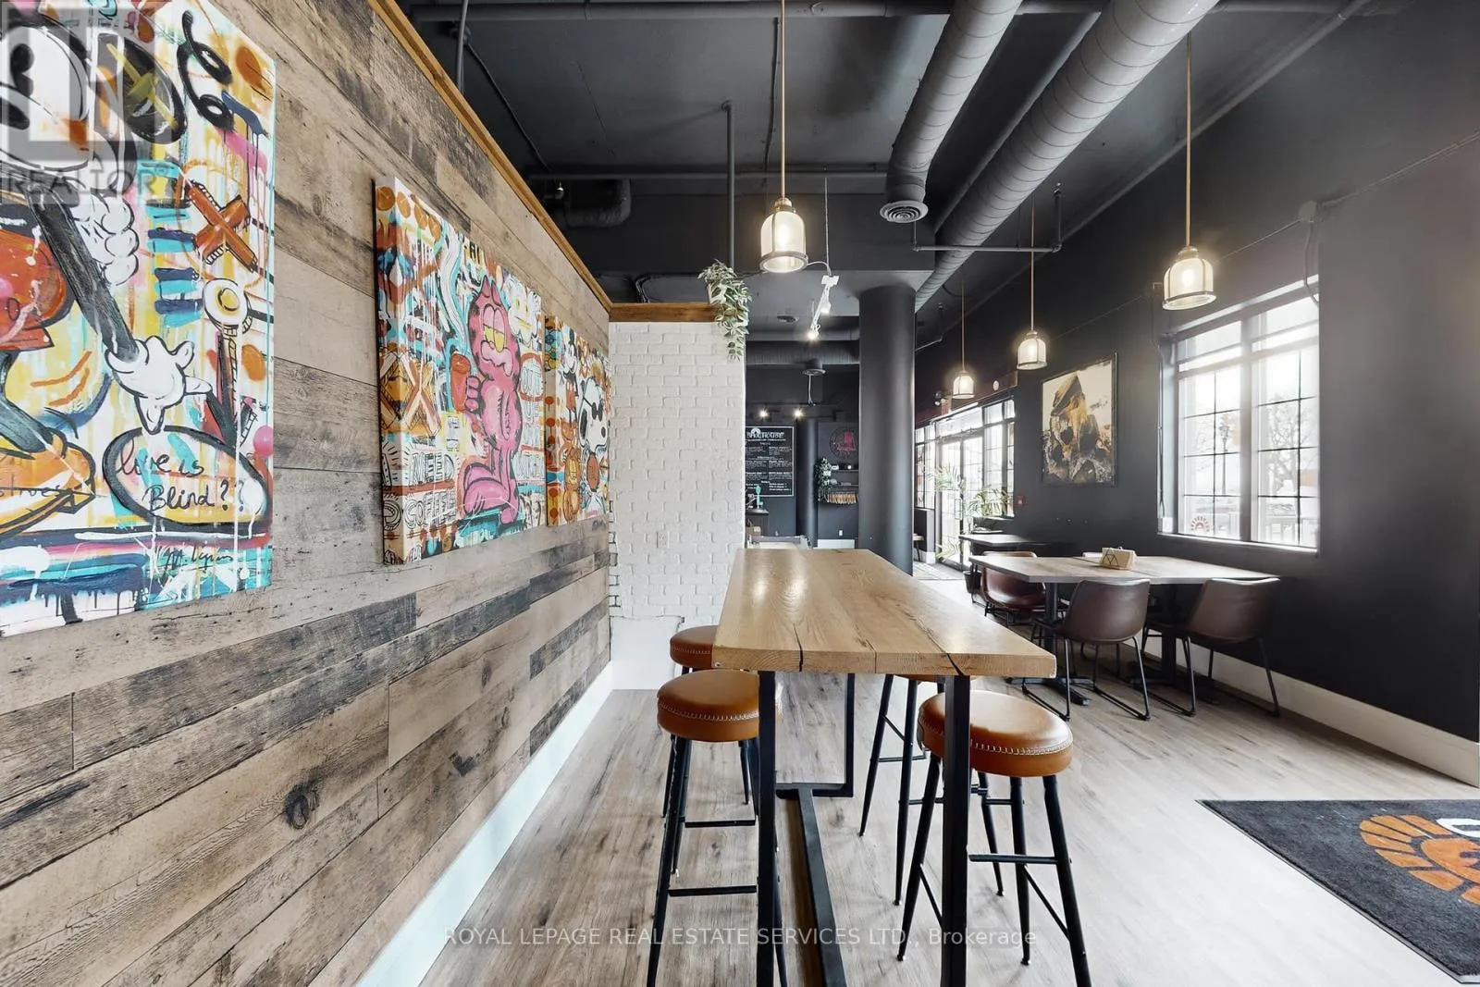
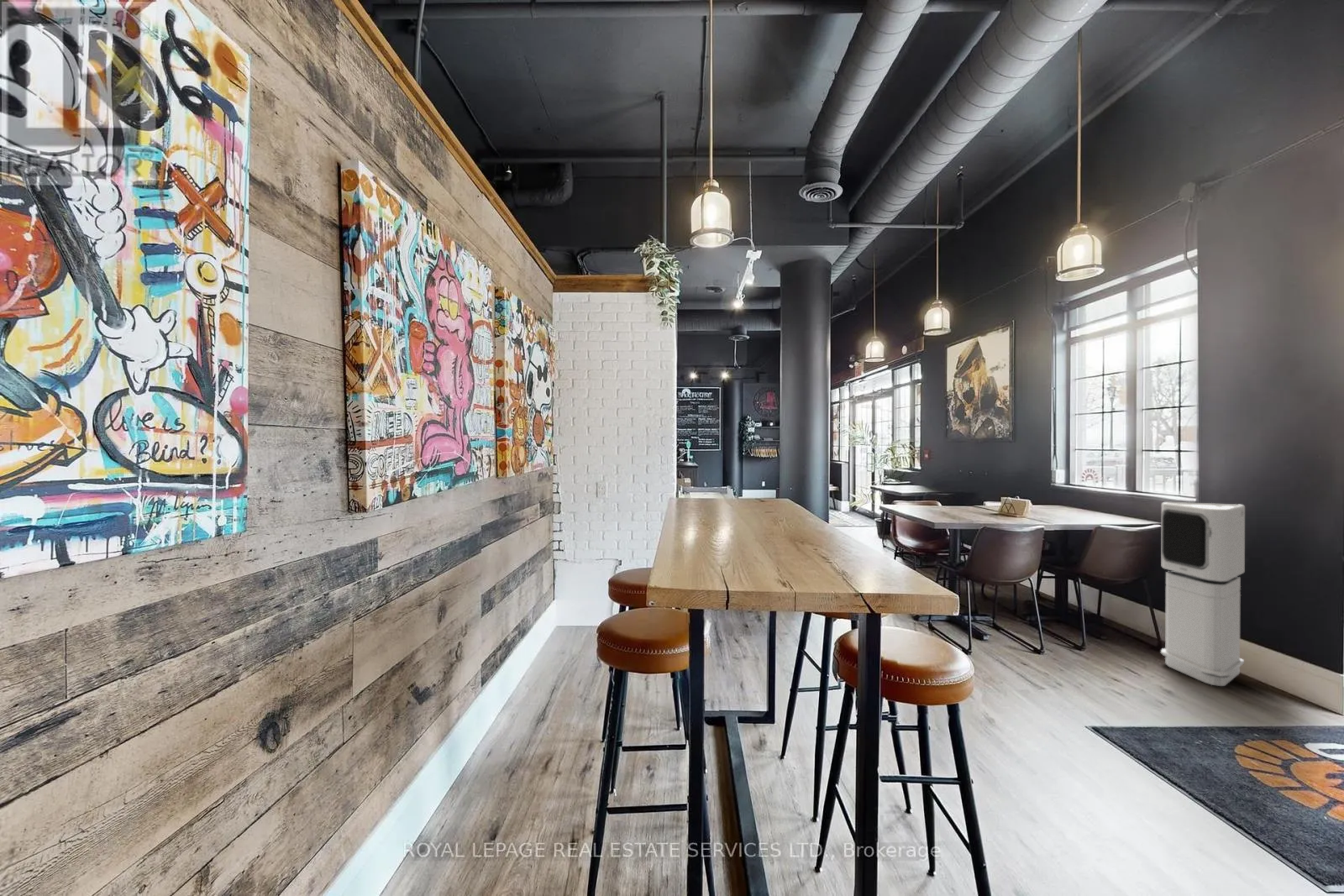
+ air purifier (1212, 589)
